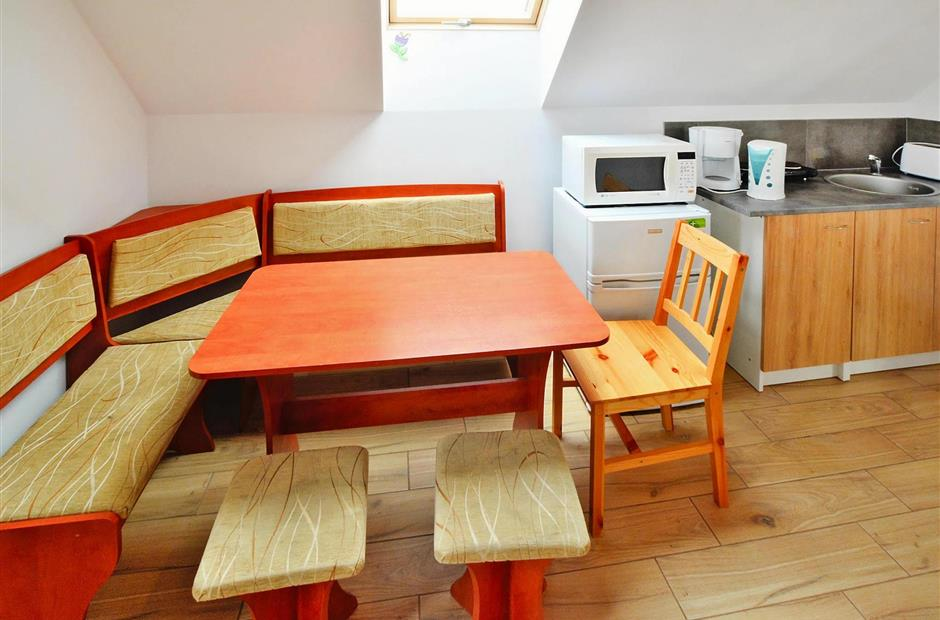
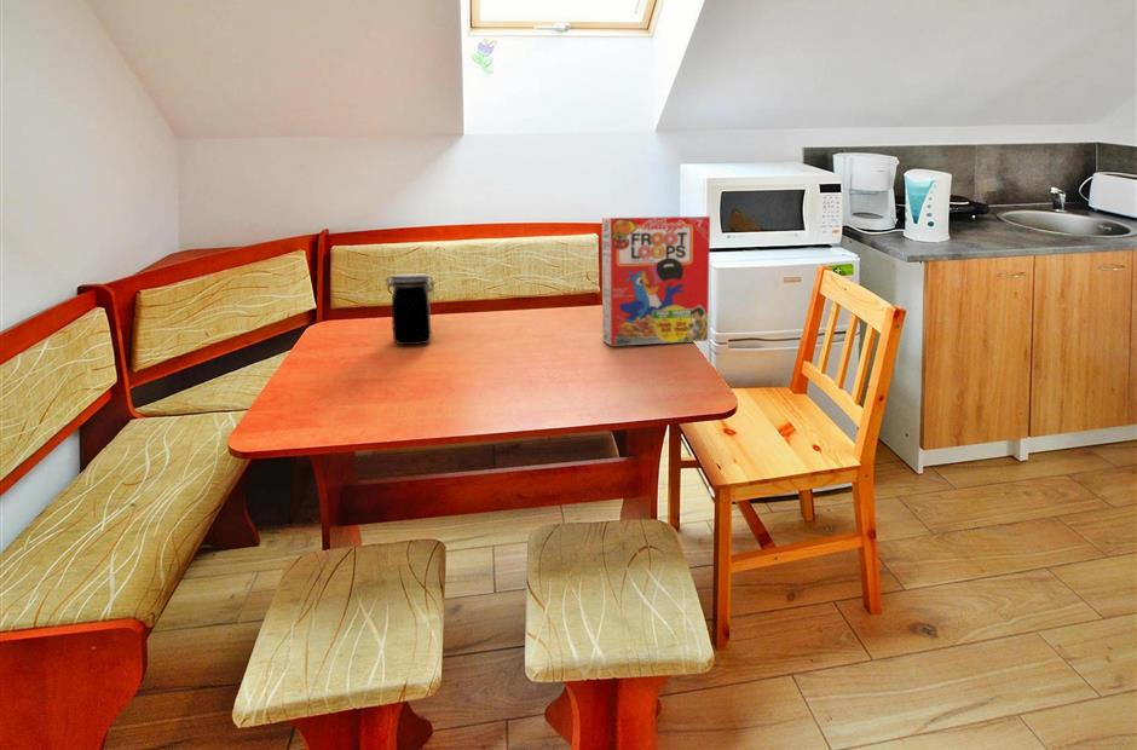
+ cereal box (654, 279)
+ jar (411, 308)
